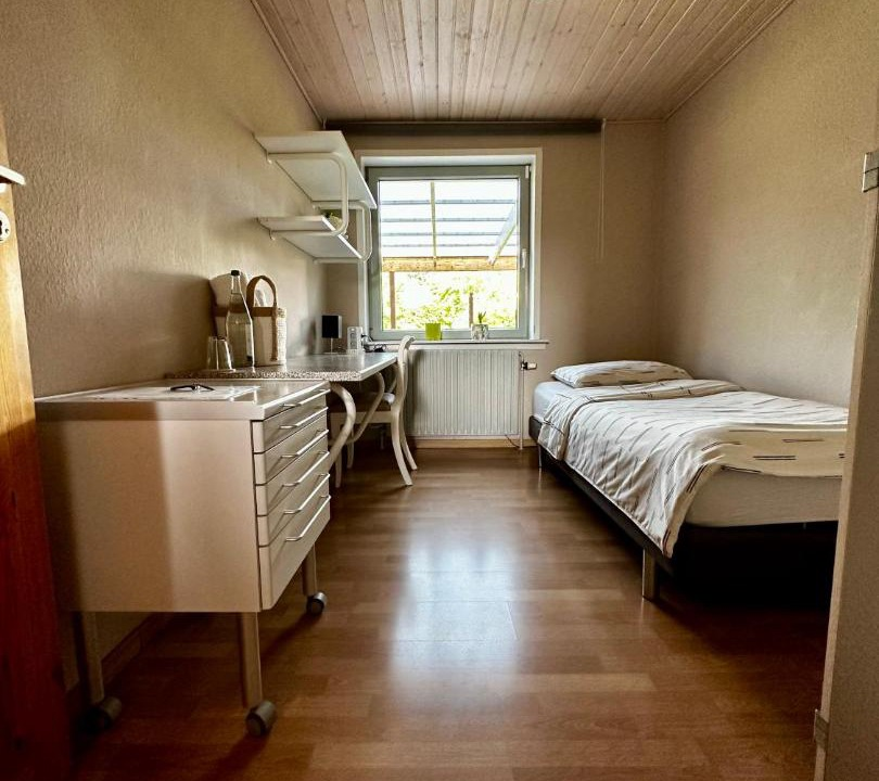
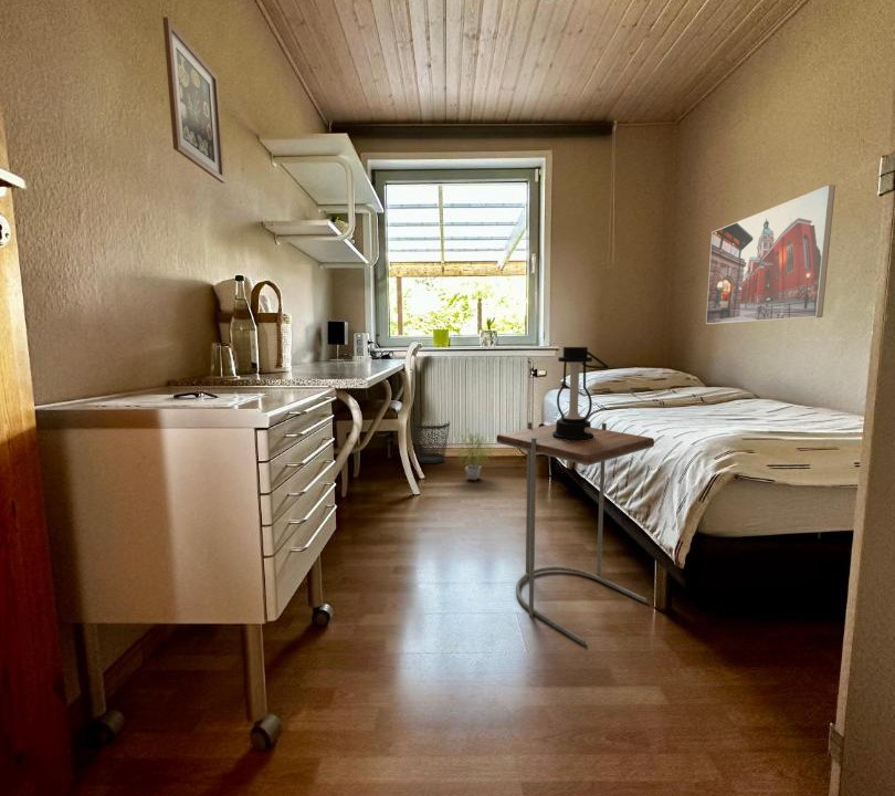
+ wastebasket (431, 440)
+ potted plant (475, 453)
+ lantern (578, 390)
+ side table (599, 514)
+ wall art (197, 109)
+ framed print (758, 268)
